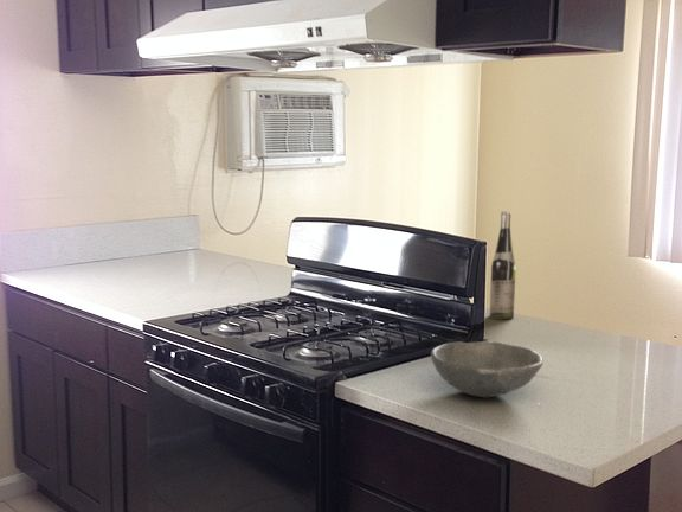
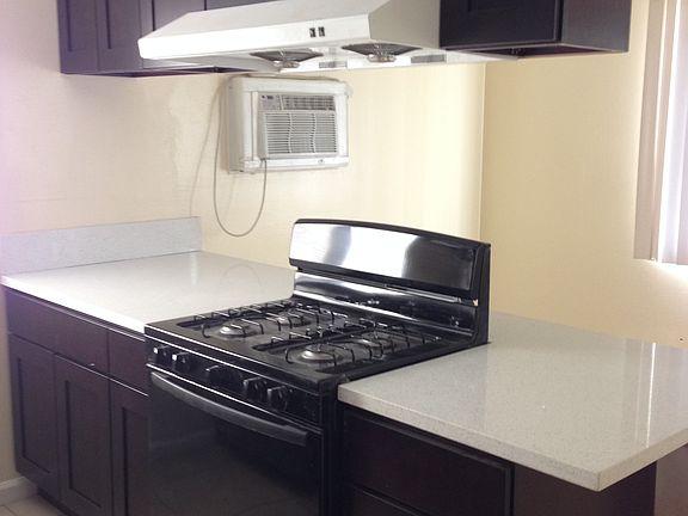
- bowl (485, 373)
- wine bottle (503, 265)
